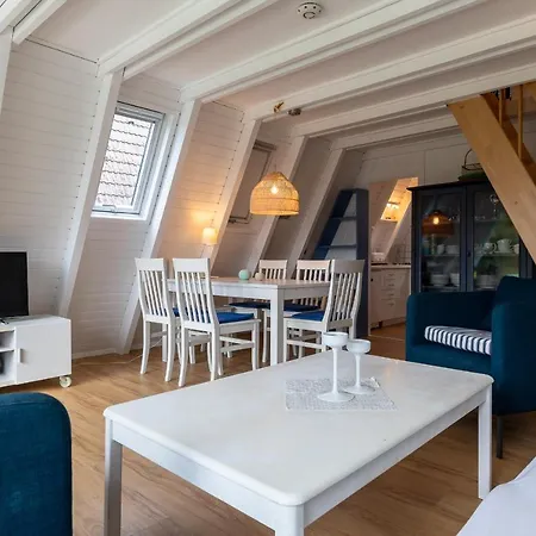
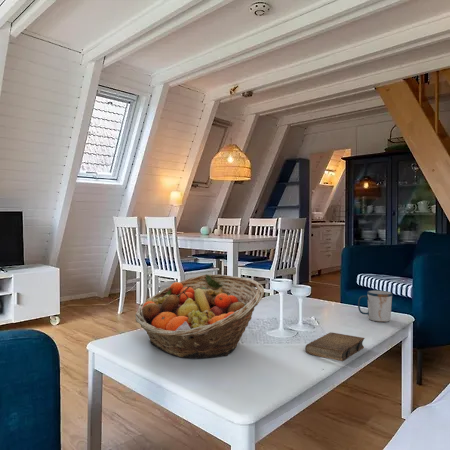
+ book (335, 344)
+ fruit basket (198, 311)
+ mug (376, 305)
